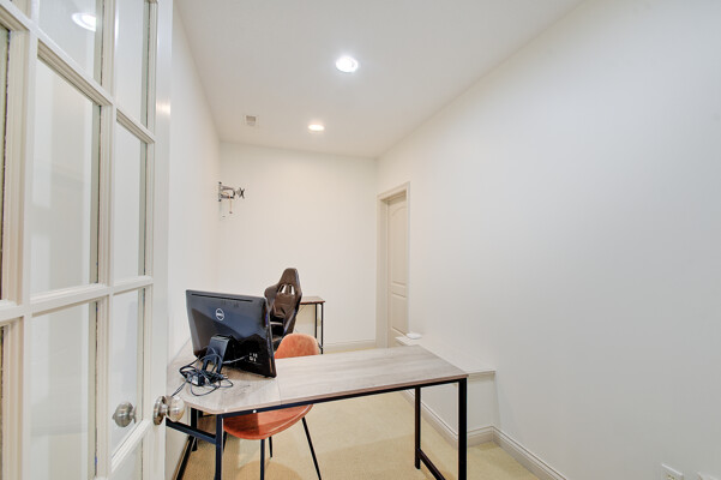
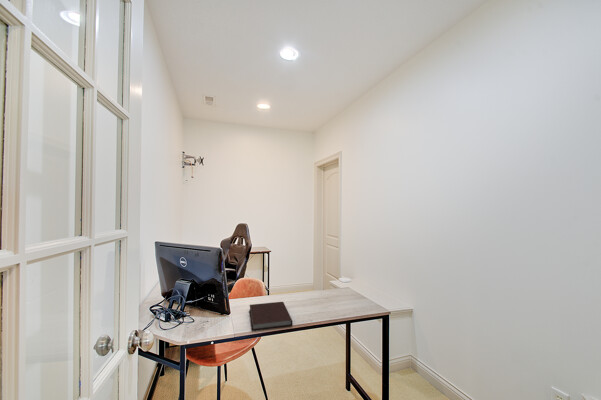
+ notebook (269, 314)
